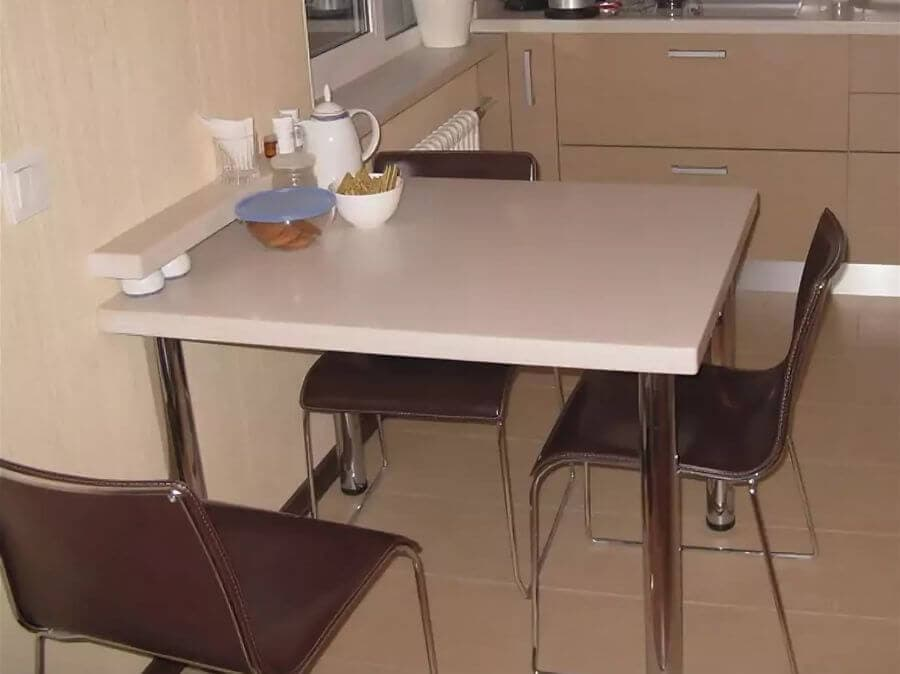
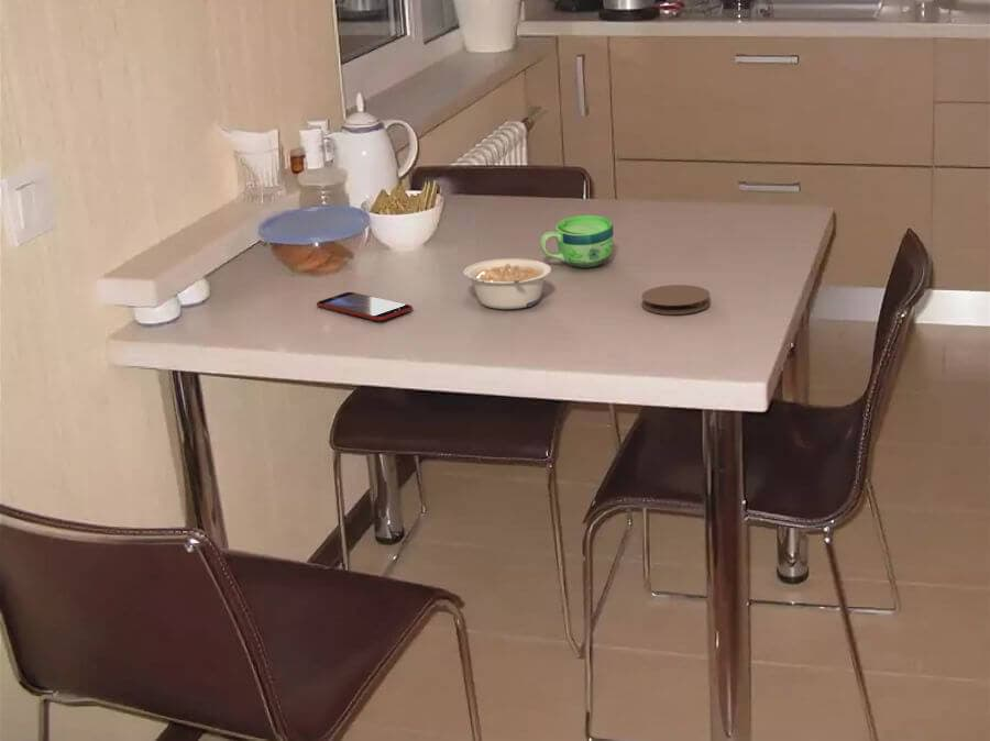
+ smartphone (364, 306)
+ legume (510, 283)
+ coaster (675, 299)
+ cup (578, 244)
